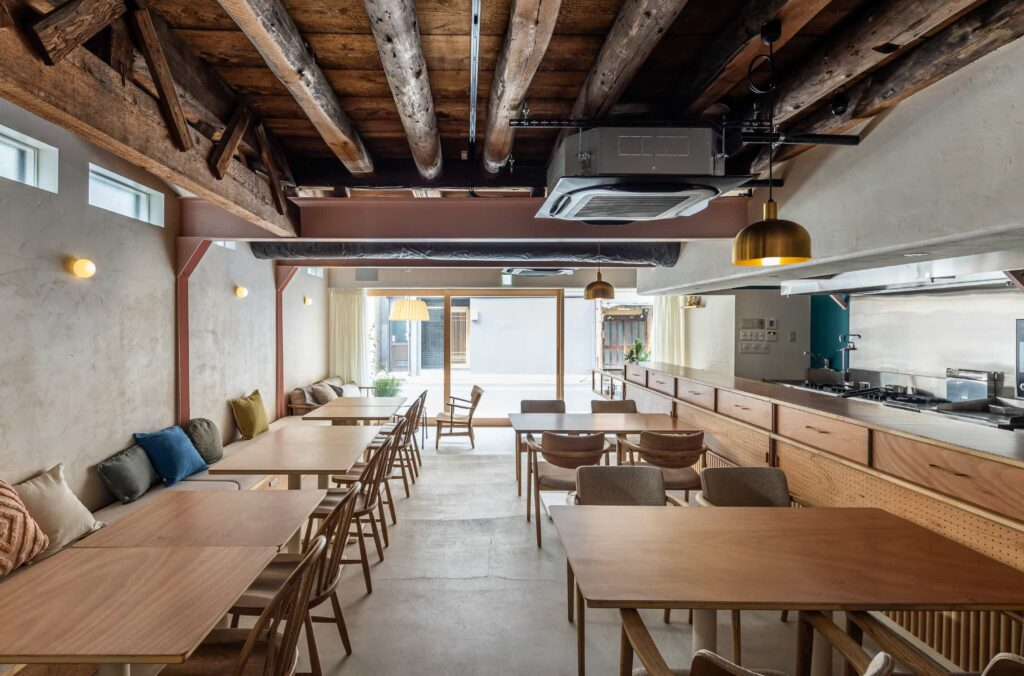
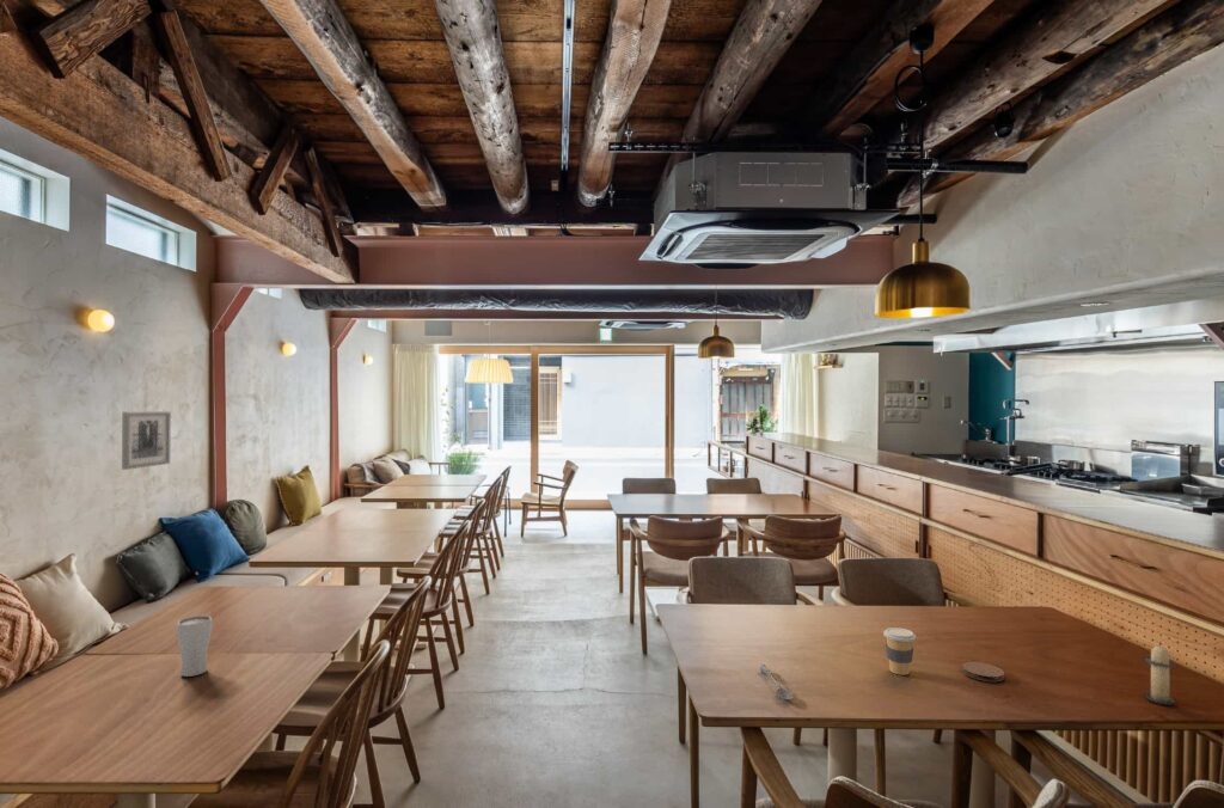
+ coffee cup (899, 651)
+ wall art (147, 439)
+ coaster (983, 671)
+ candle (1159, 671)
+ drinking glass (194, 645)
+ soupspoon (775, 681)
